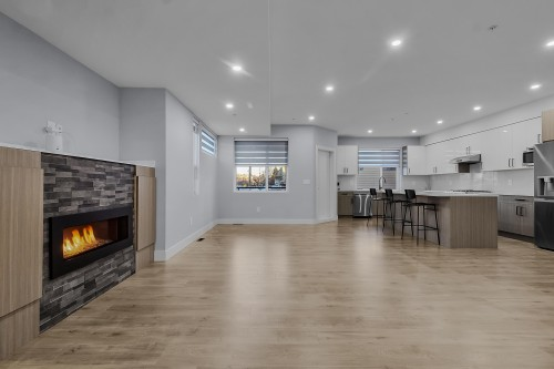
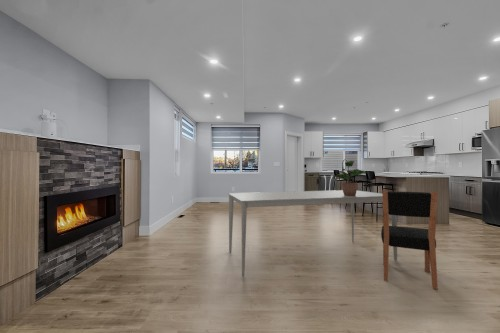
+ dining chair (407, 232)
+ potted plant (349, 177)
+ dining table (308, 204)
